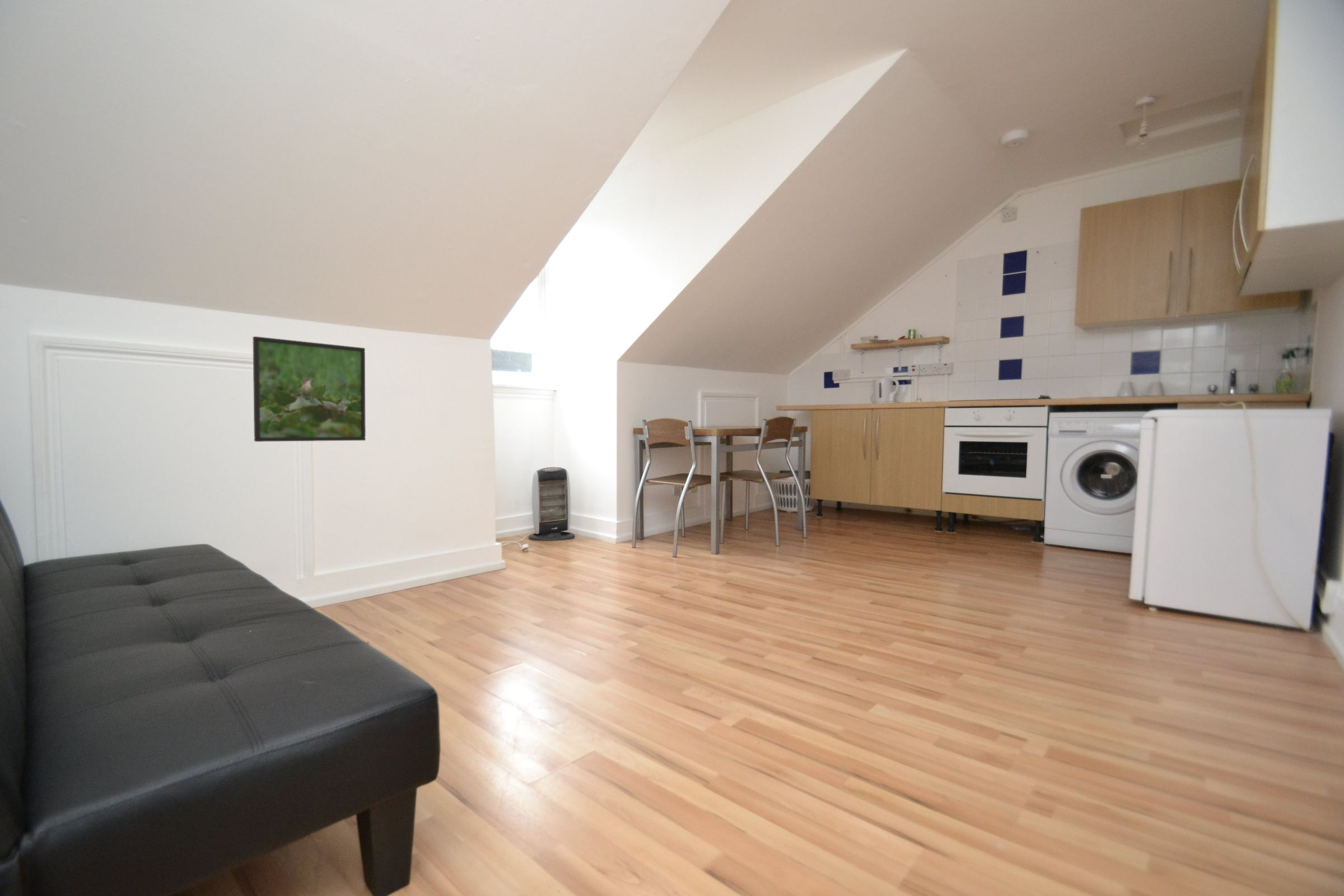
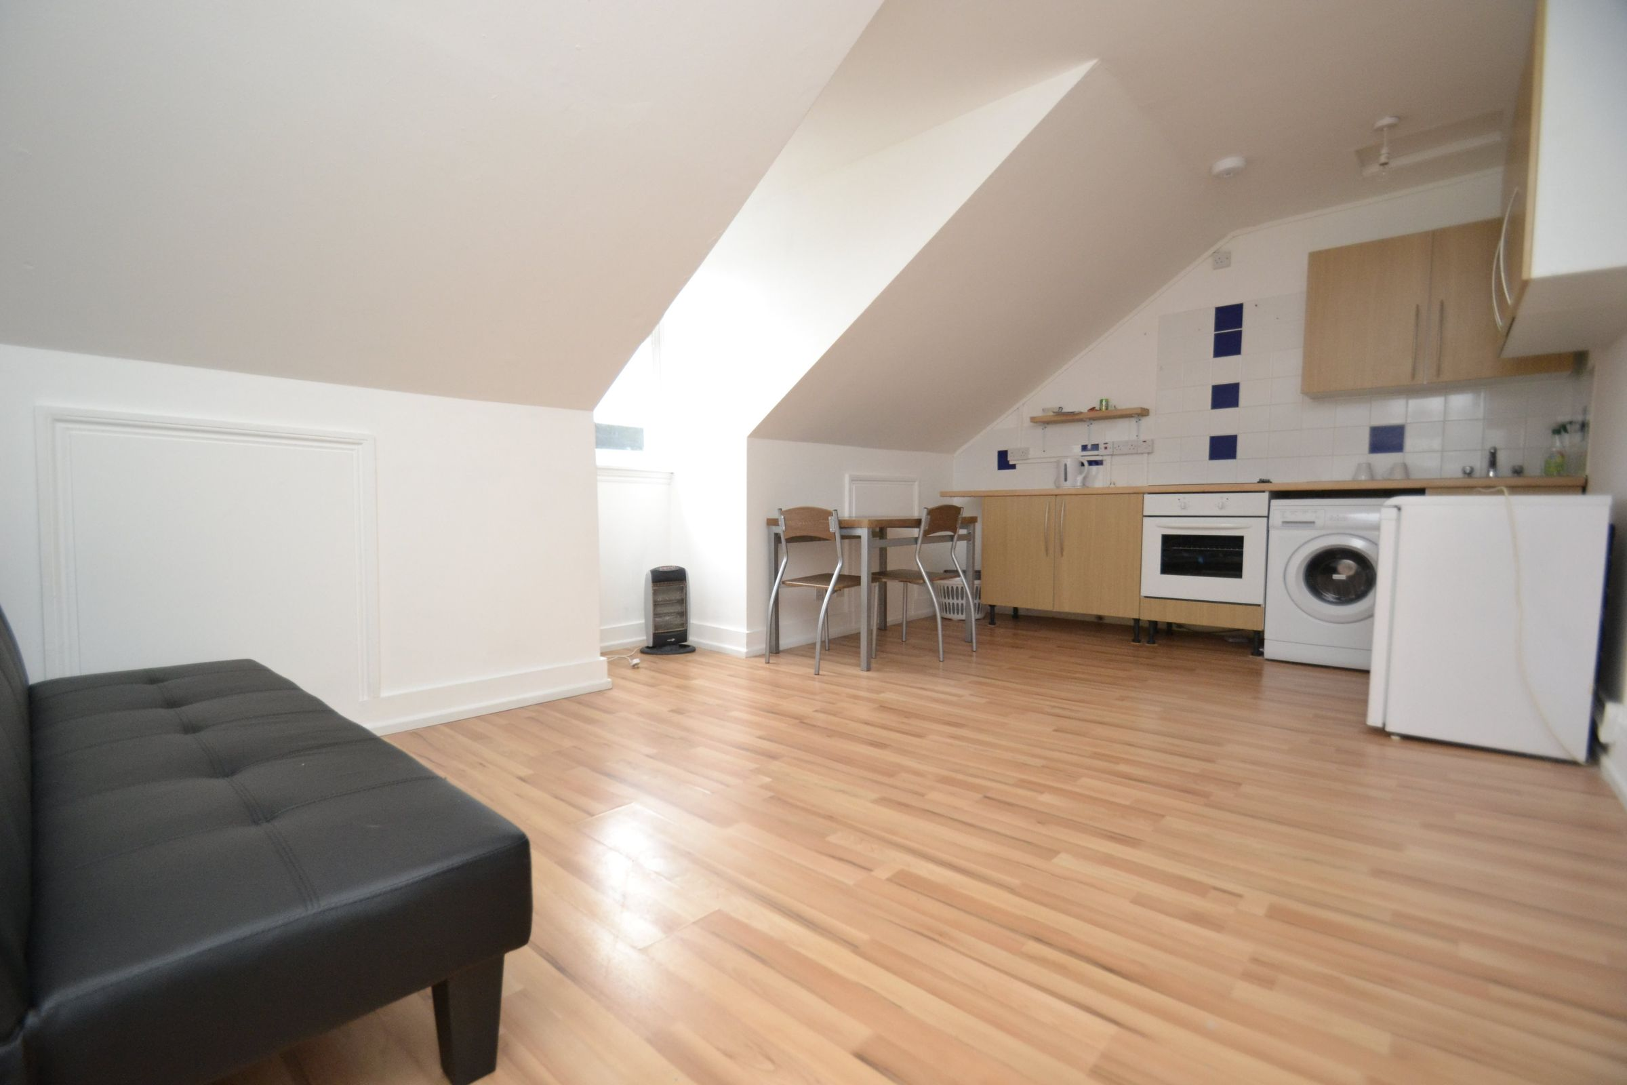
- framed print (312, 391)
